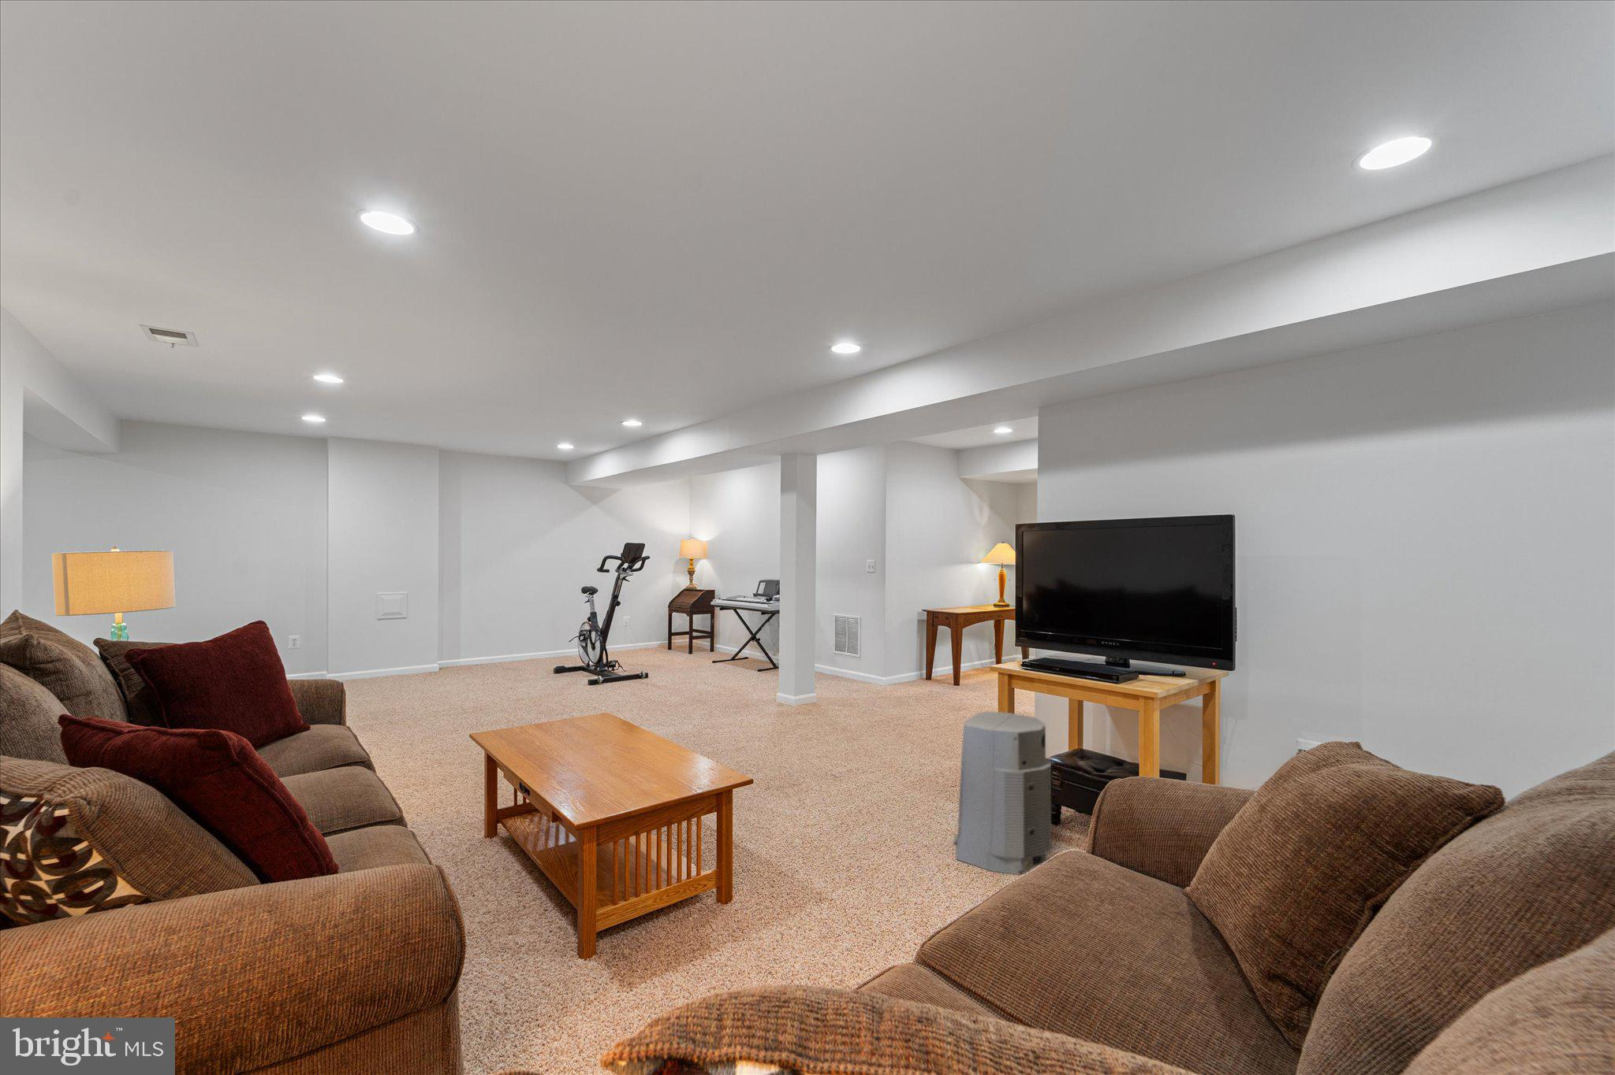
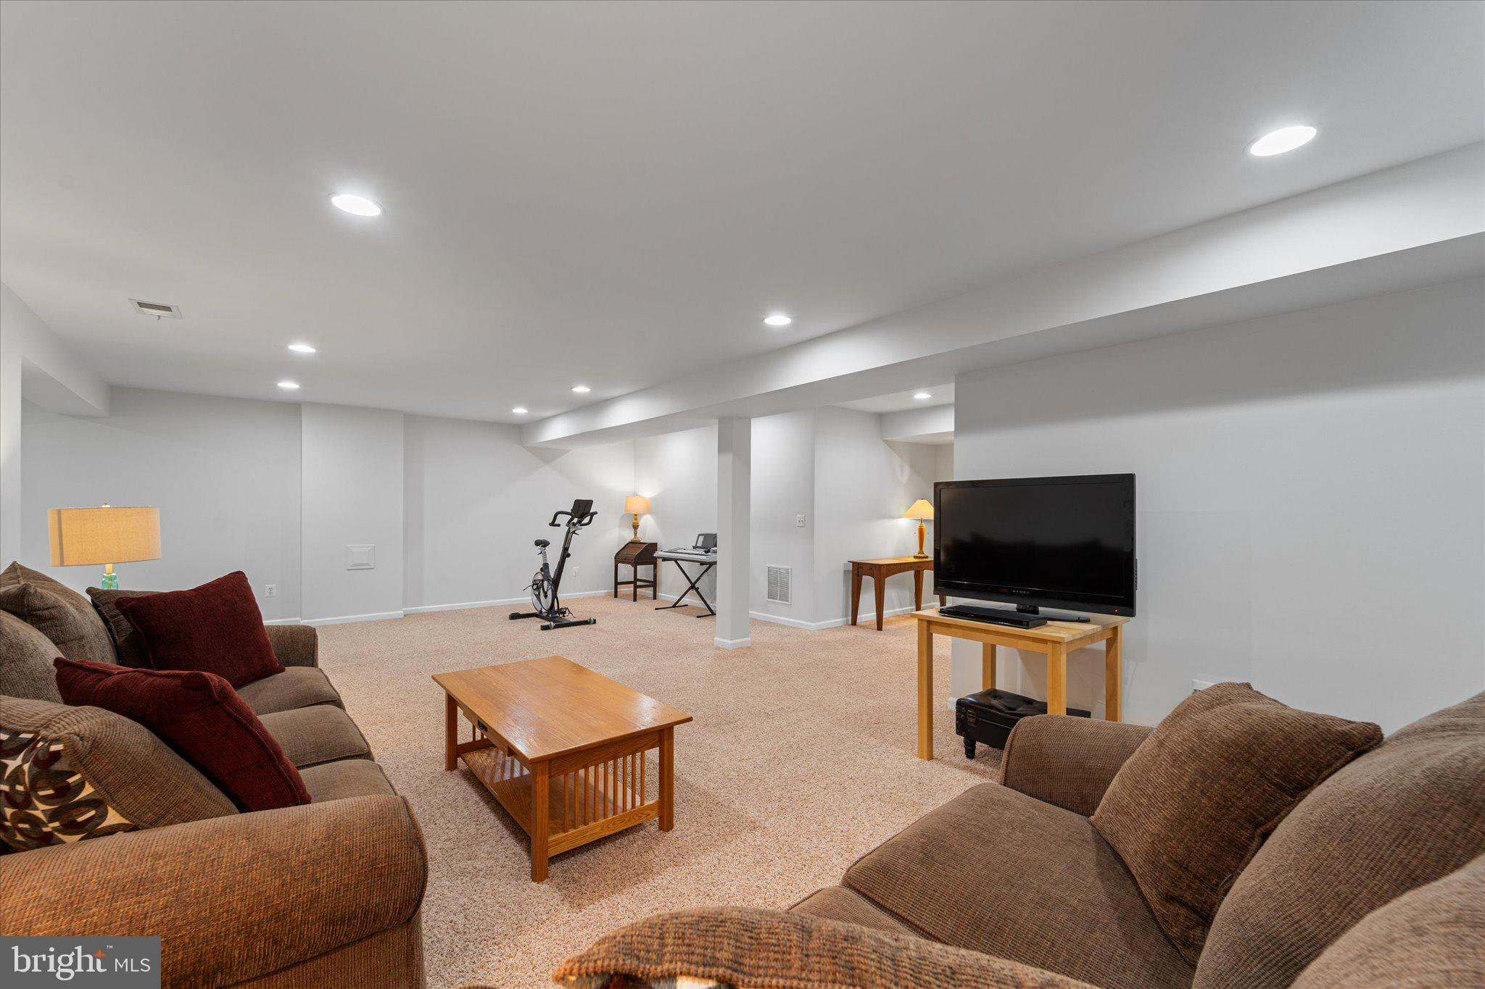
- air purifier (1004, 788)
